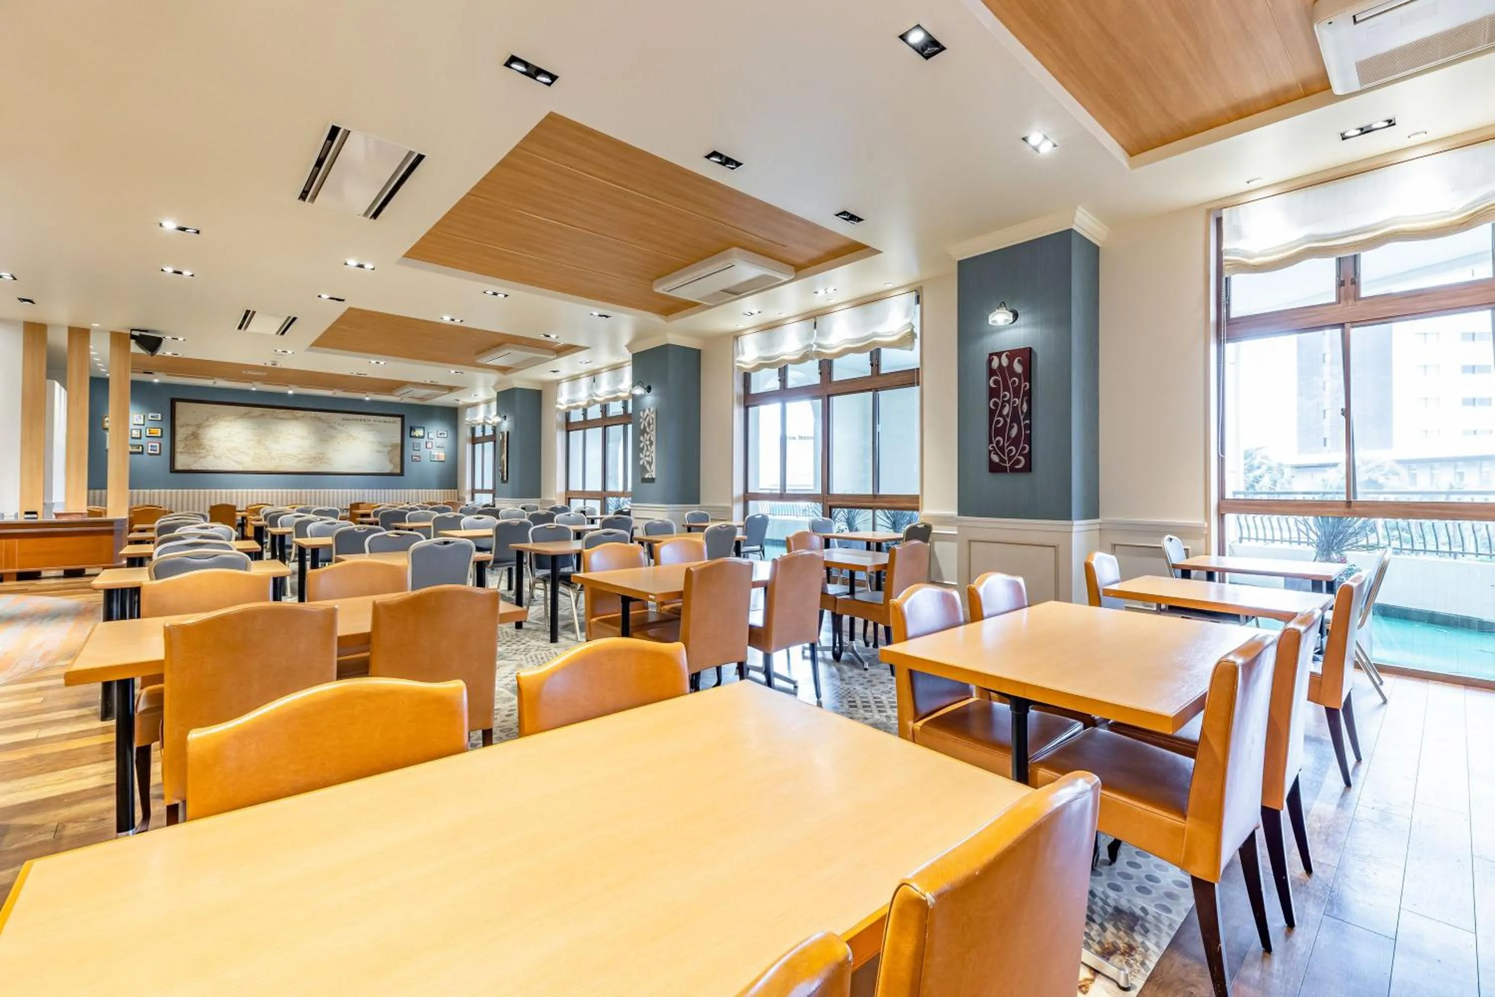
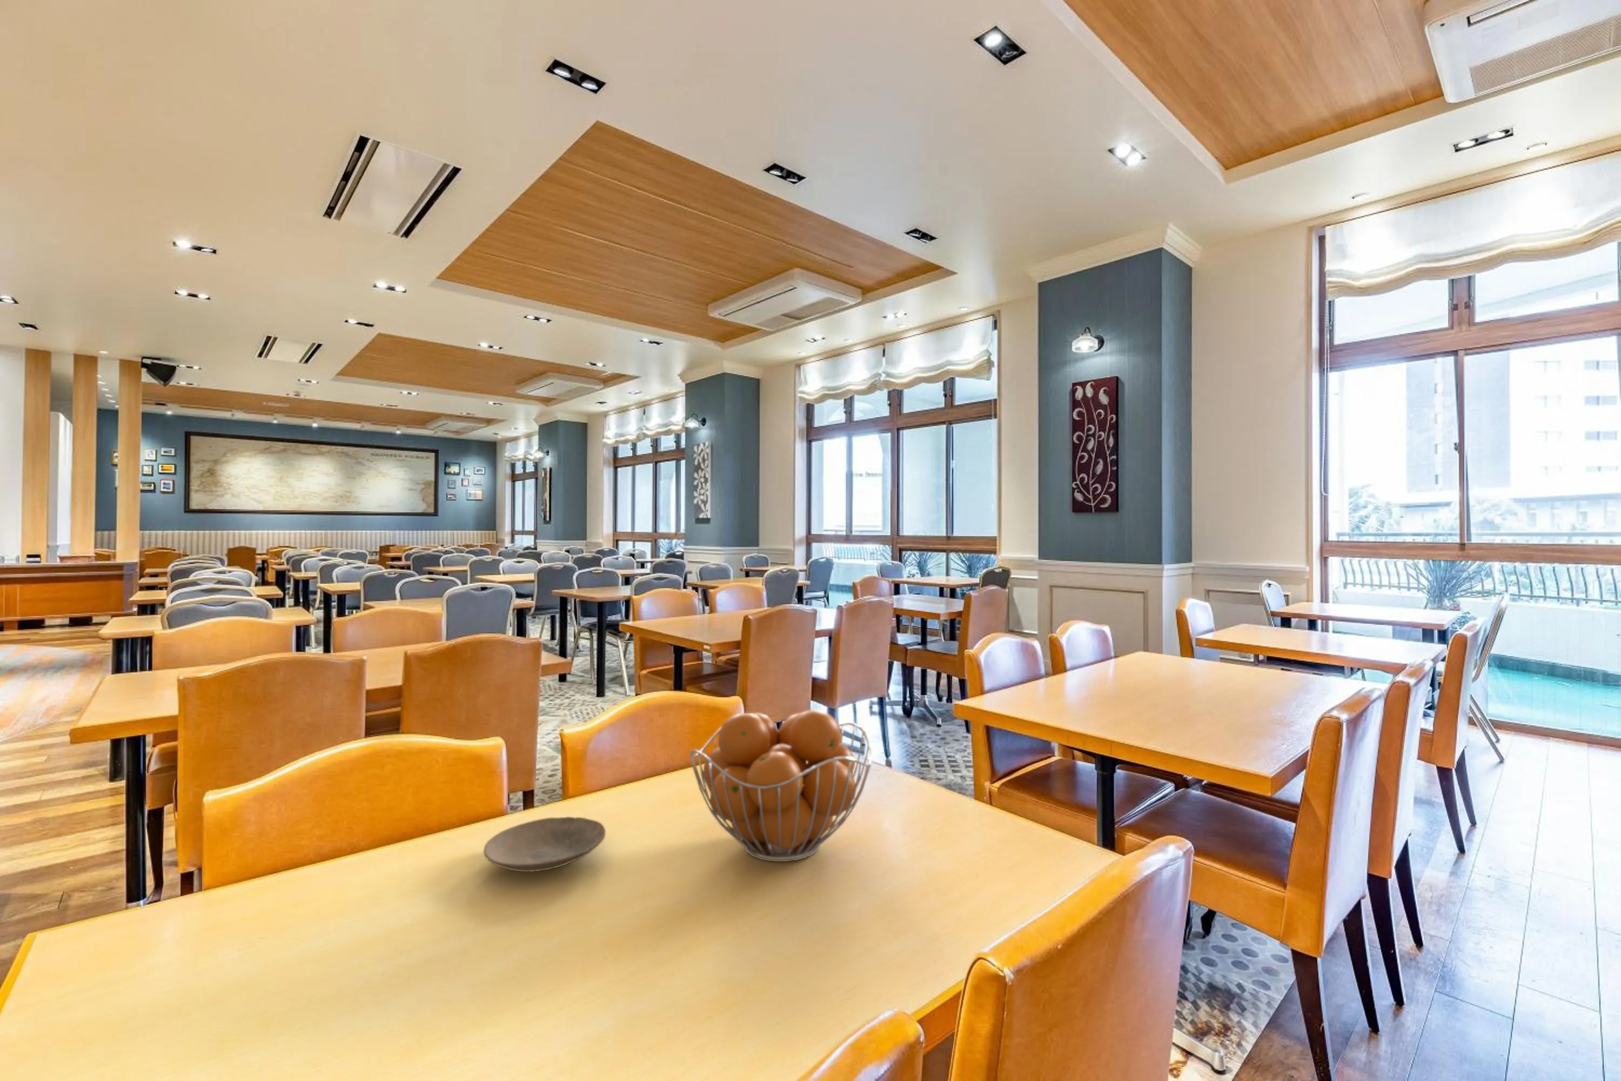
+ plate (546, 847)
+ fruit basket (783, 777)
